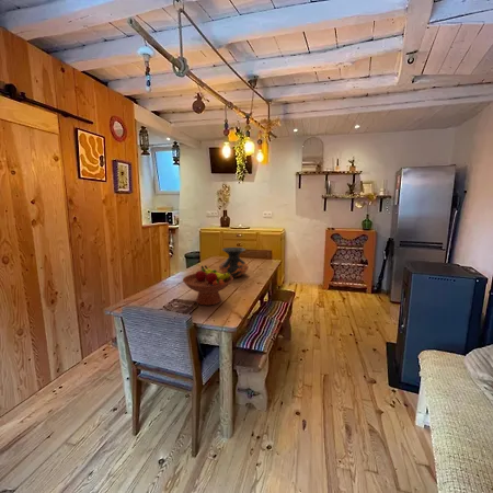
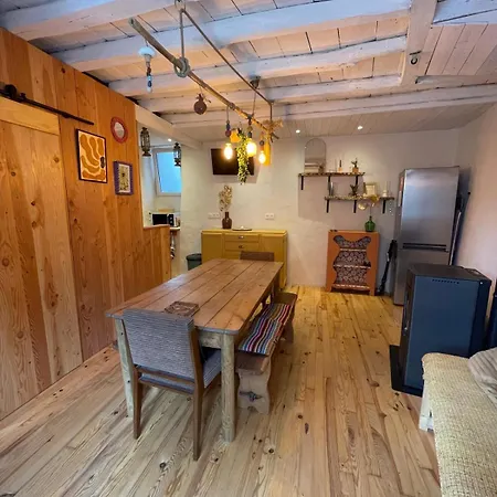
- fruit bowl (208, 285)
- vase (233, 262)
